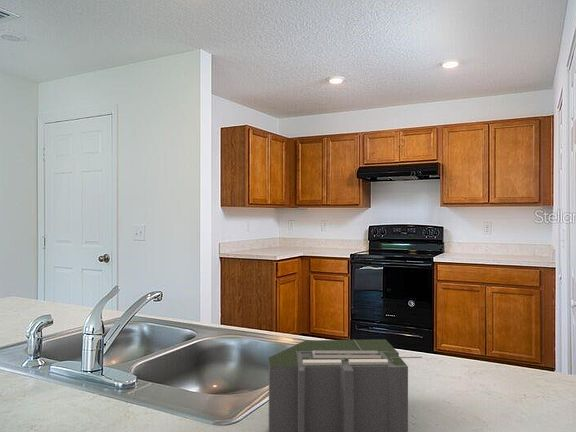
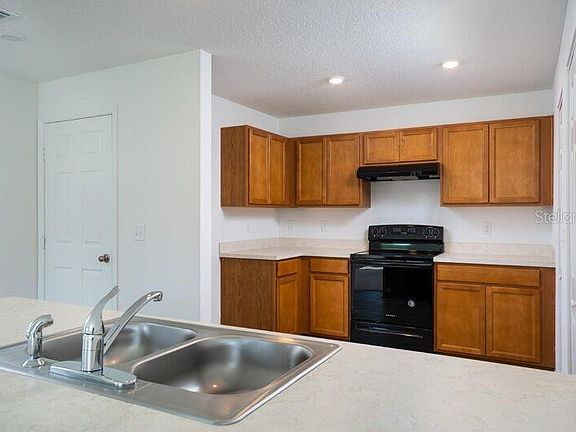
- toaster (343, 384)
